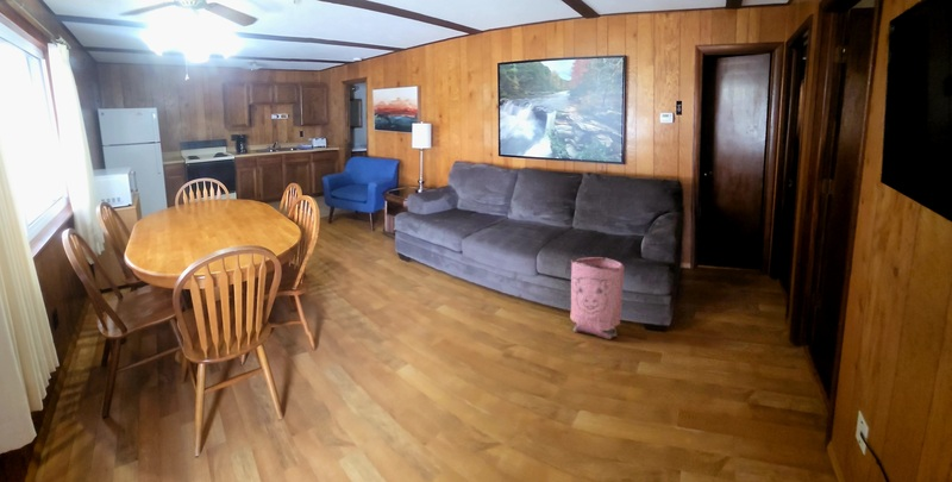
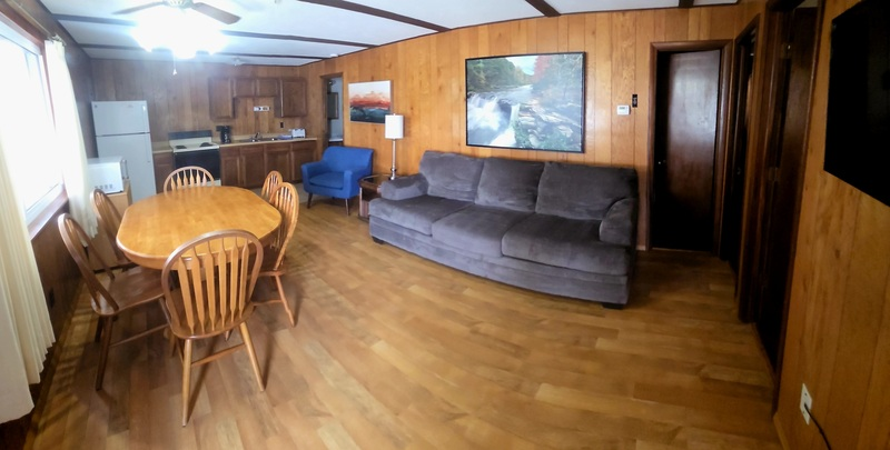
- bag (596, 296)
